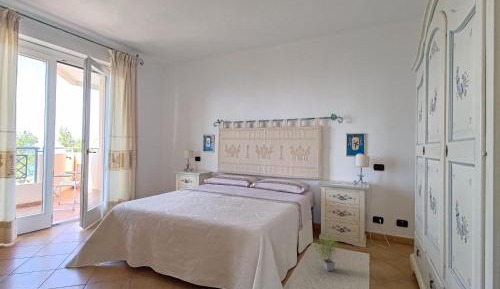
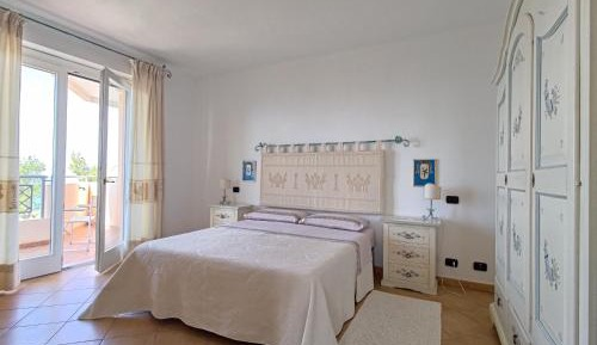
- potted plant (325, 250)
